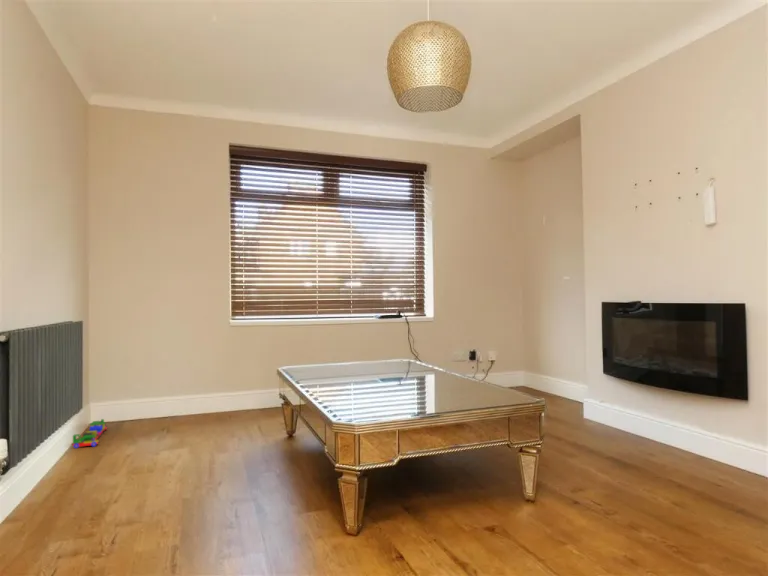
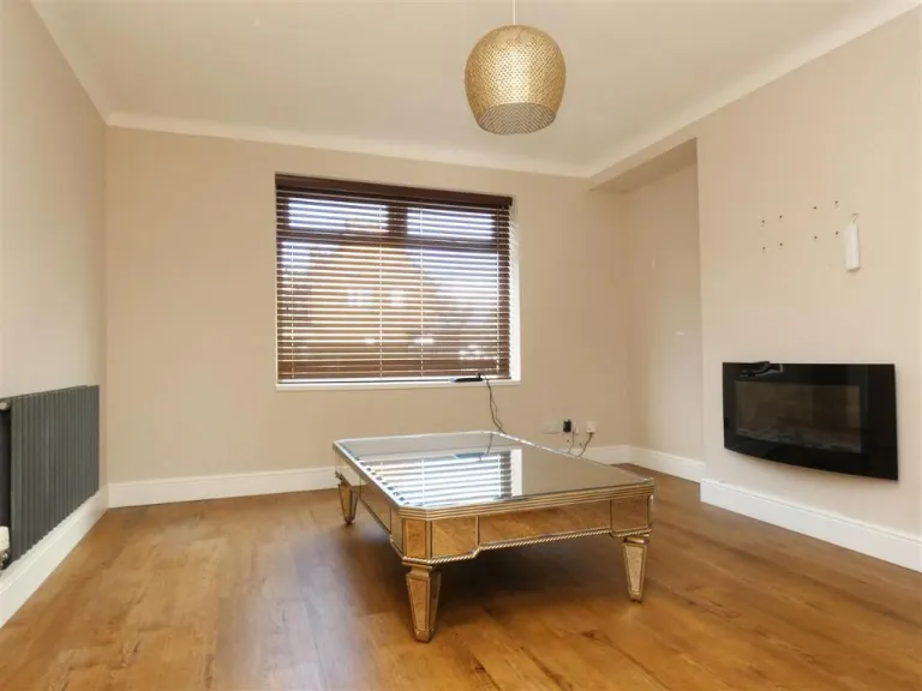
- toy train (93, 431)
